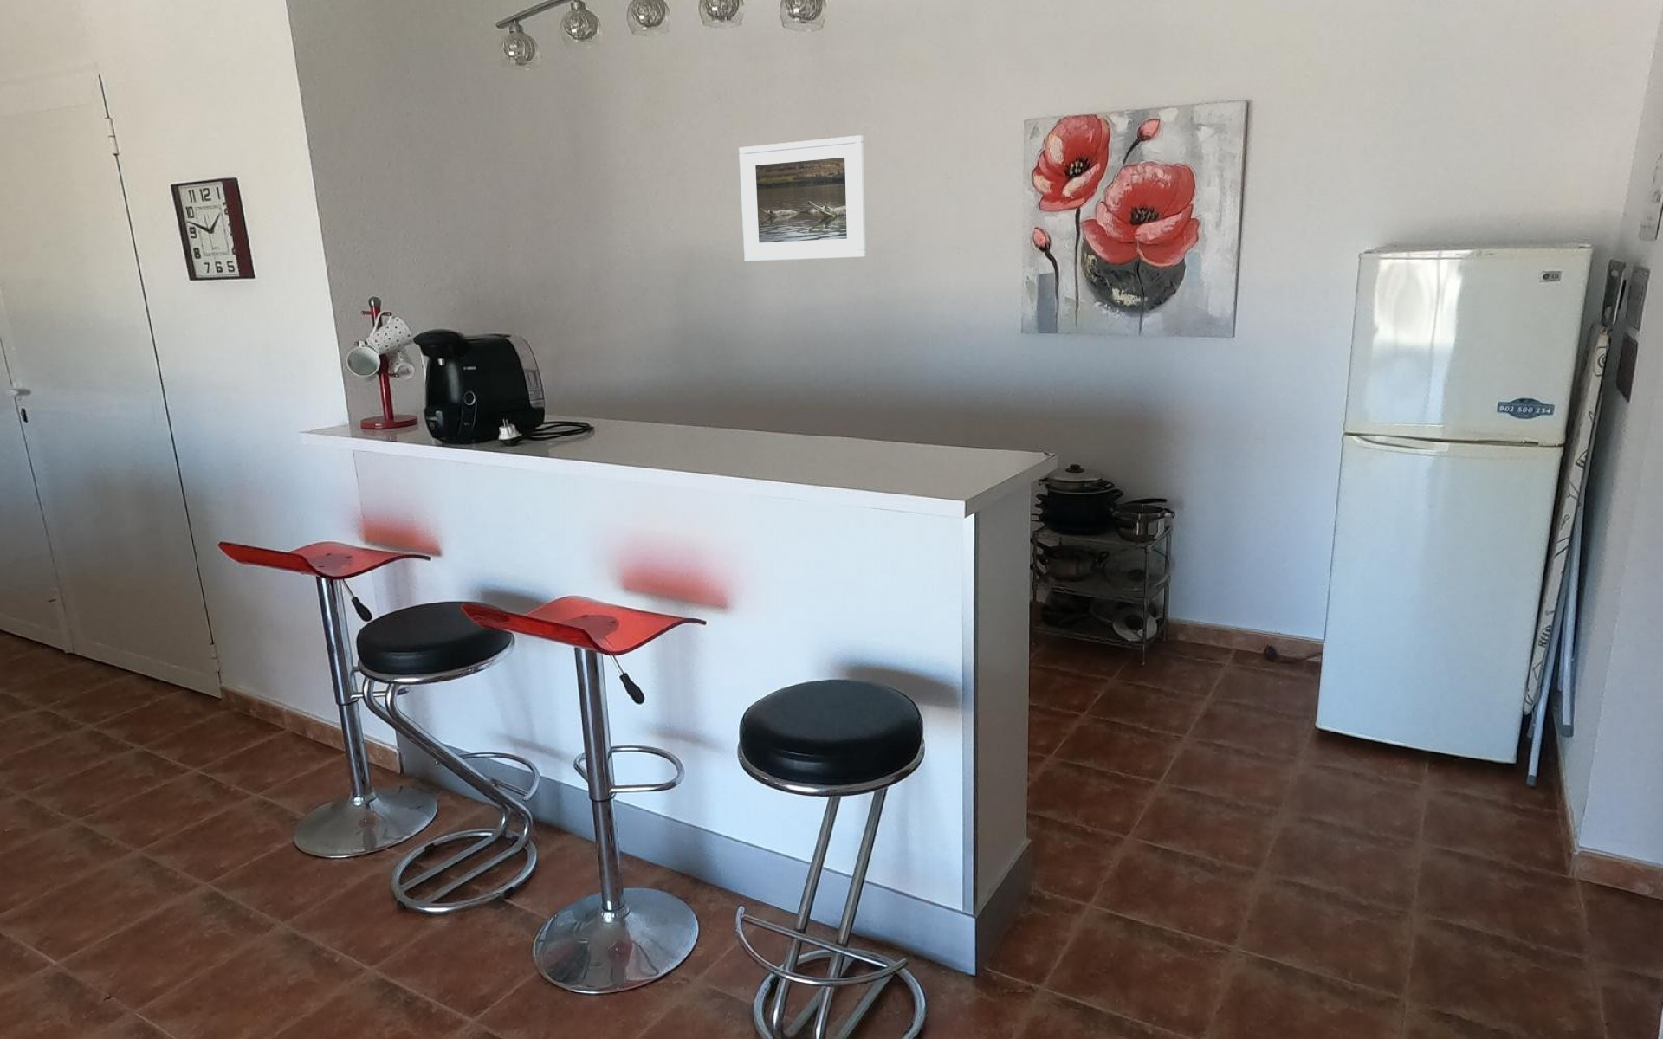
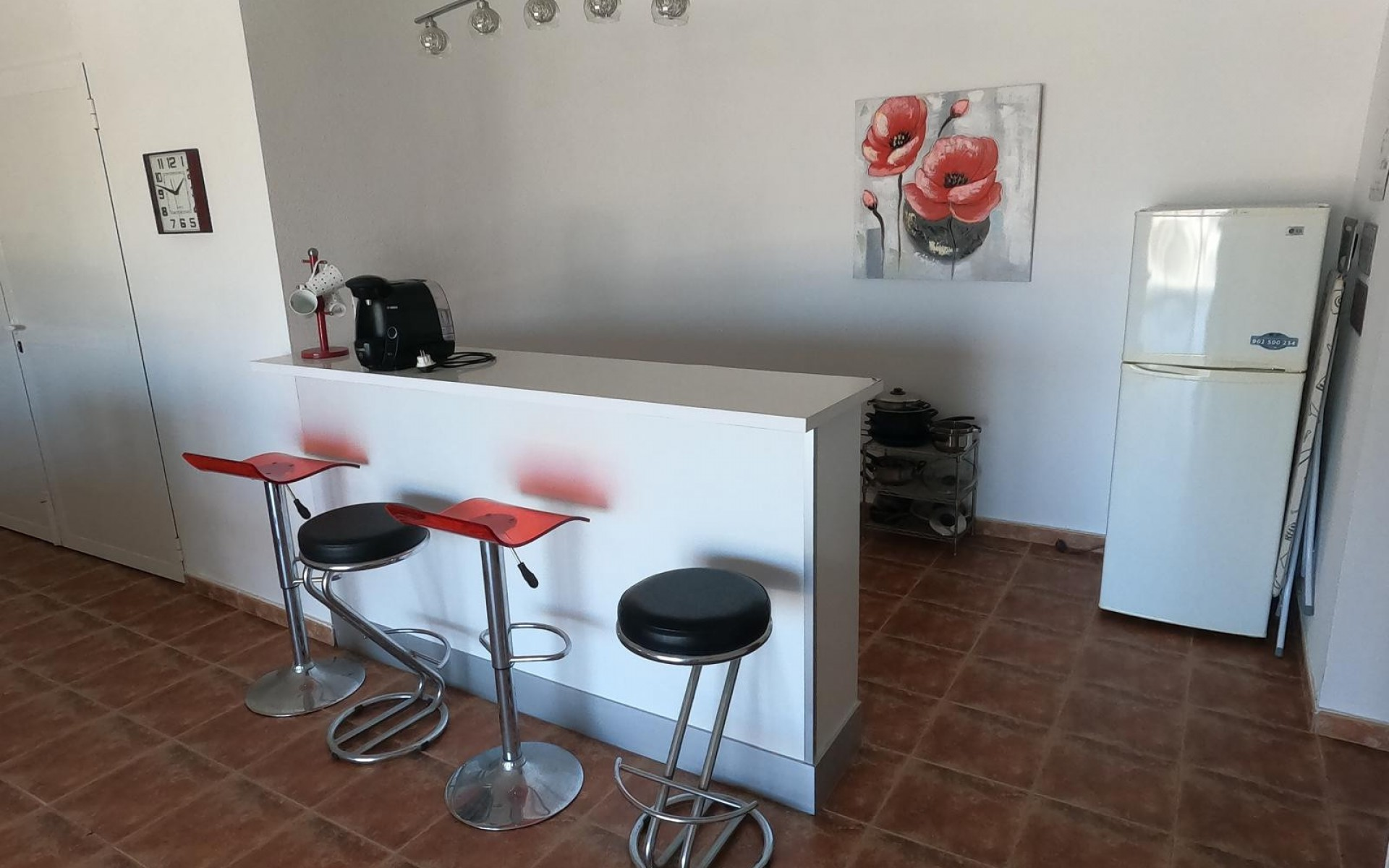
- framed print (801, 201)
